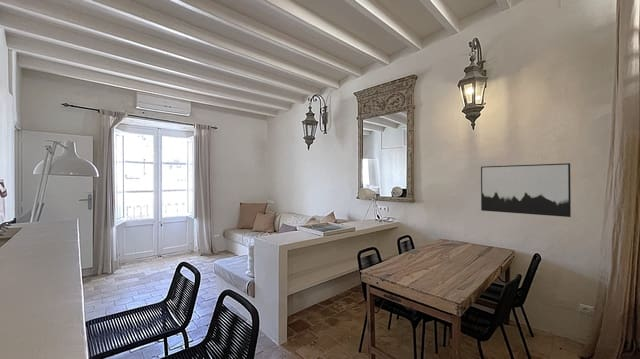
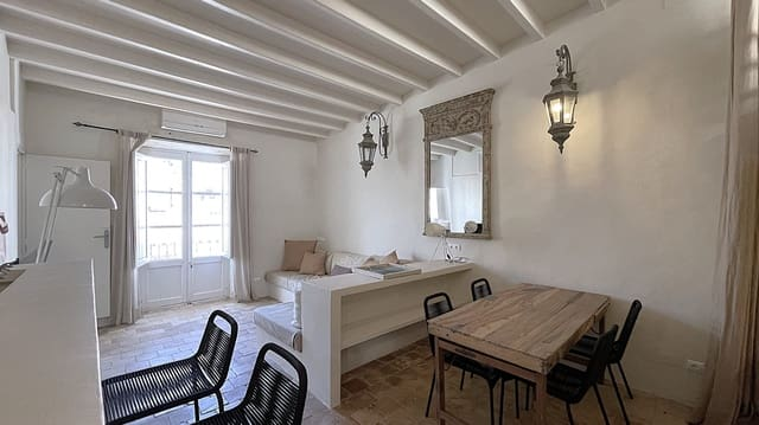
- wall art (521, 189)
